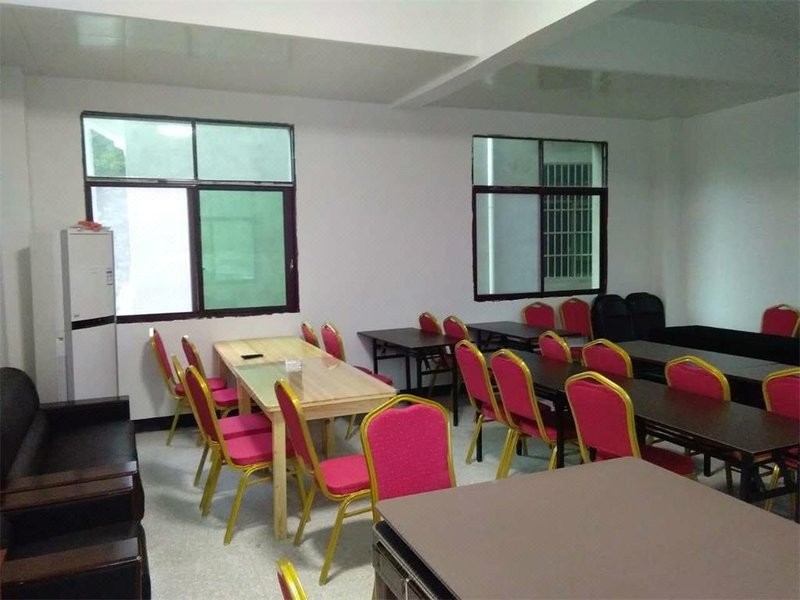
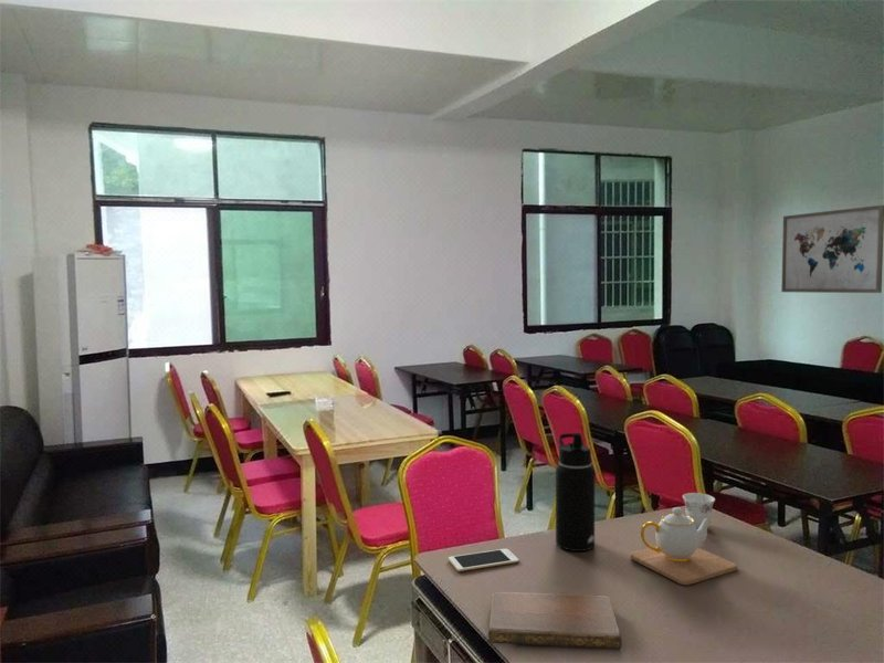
+ notebook (551, 618)
+ wall art (829, 251)
+ teacup (698, 511)
+ cell phone (483, 559)
+ water bottle (573, 485)
+ teapot (682, 536)
